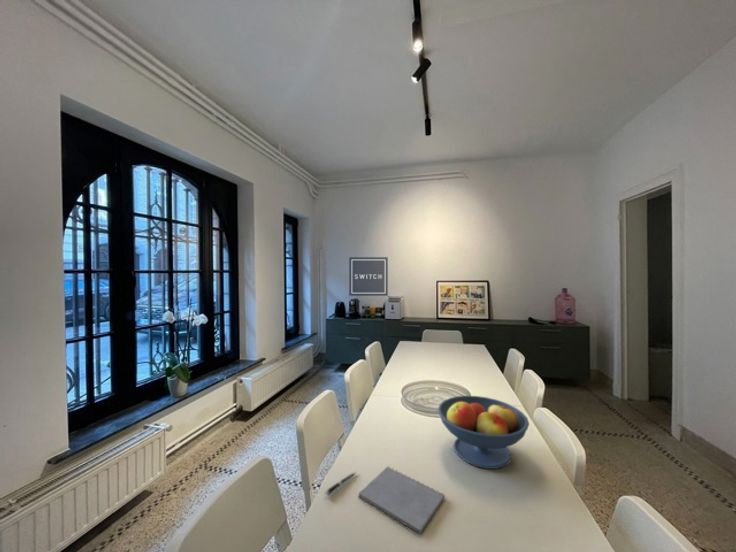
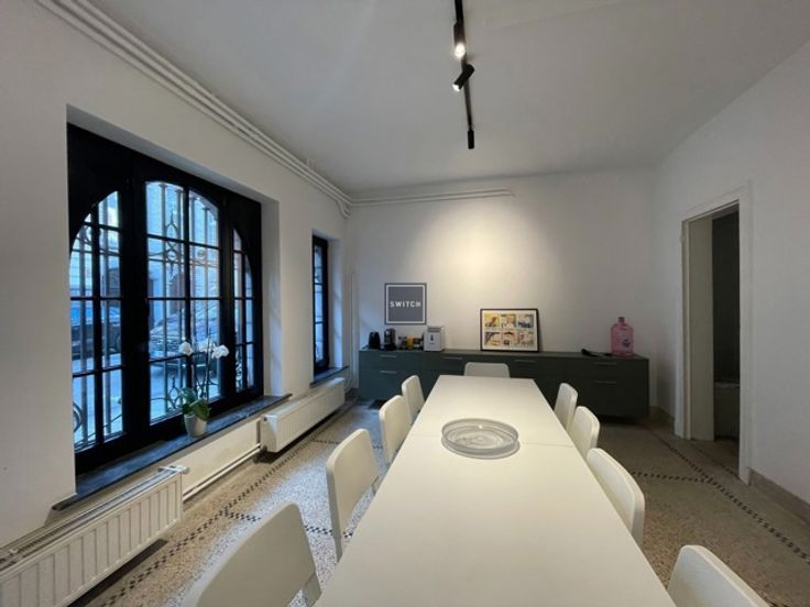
- notepad (401, 495)
- pen (342, 481)
- fruit bowl (481, 425)
